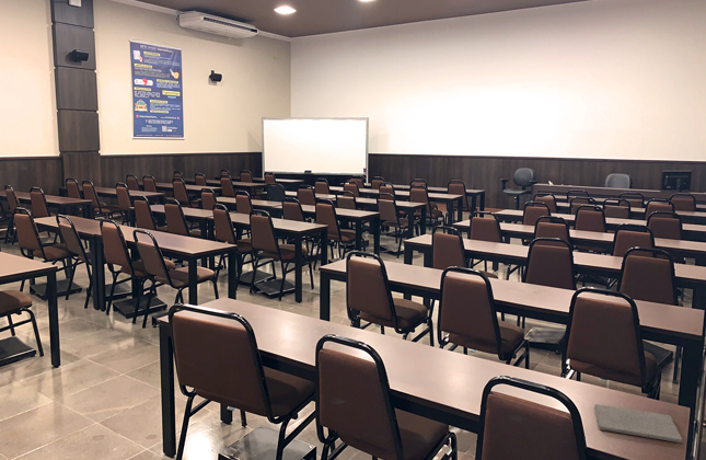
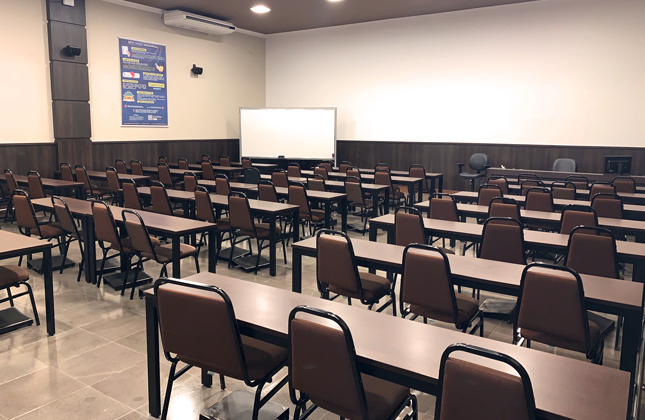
- notepad (635, 422)
